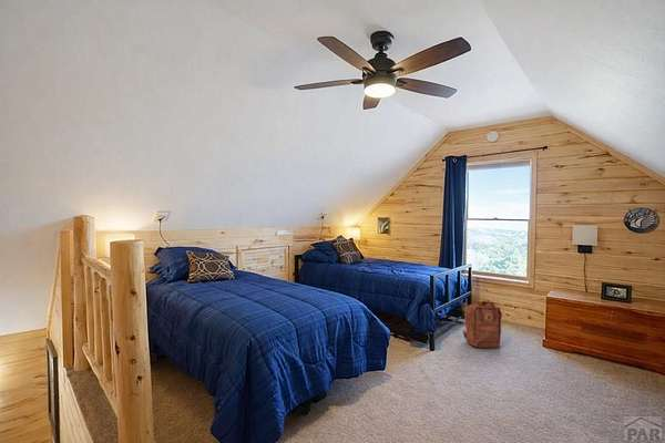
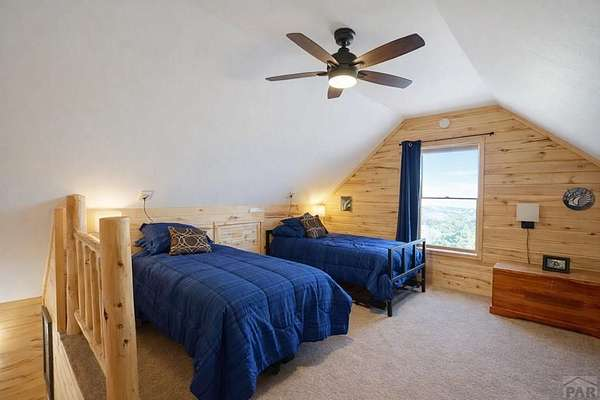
- backpack (481, 322)
